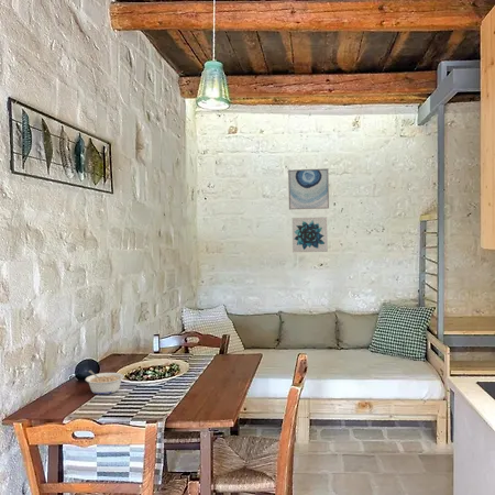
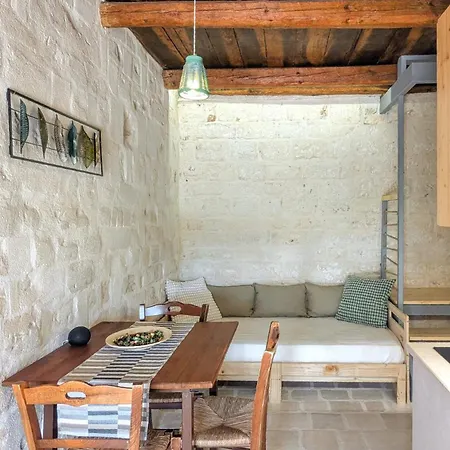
- wall art (308, 189)
- wall art (309, 234)
- legume (103, 382)
